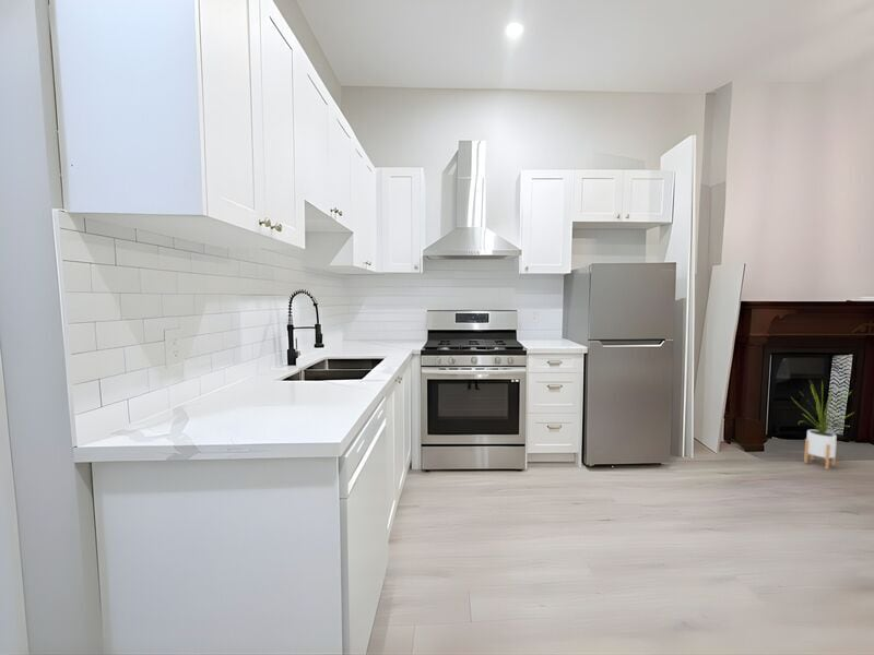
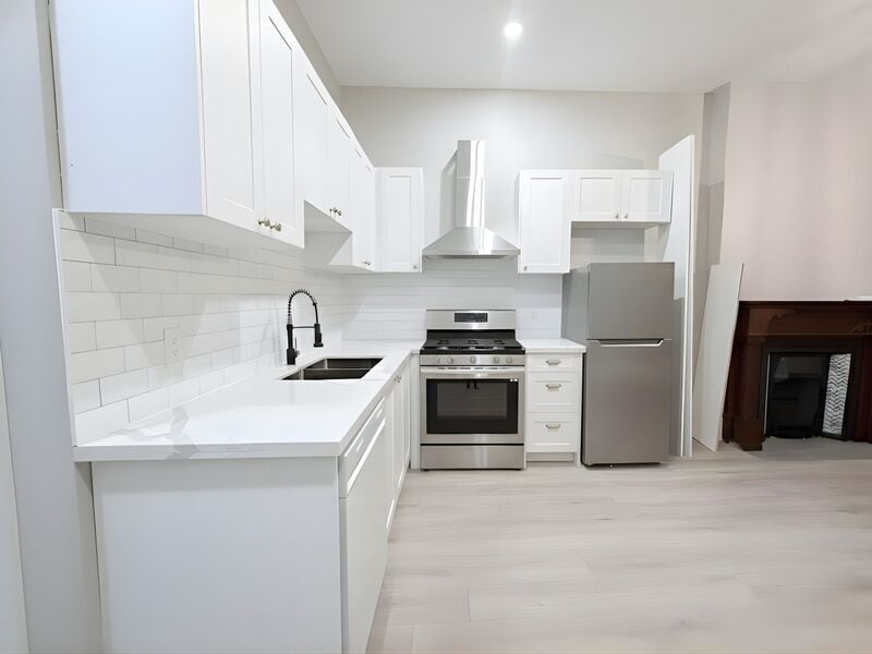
- house plant (824, 424)
